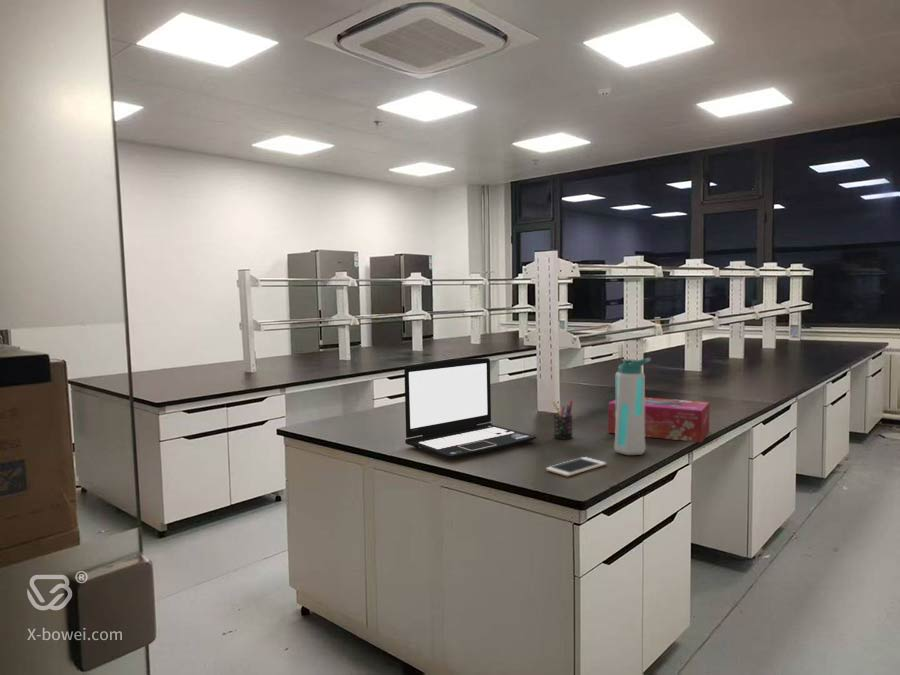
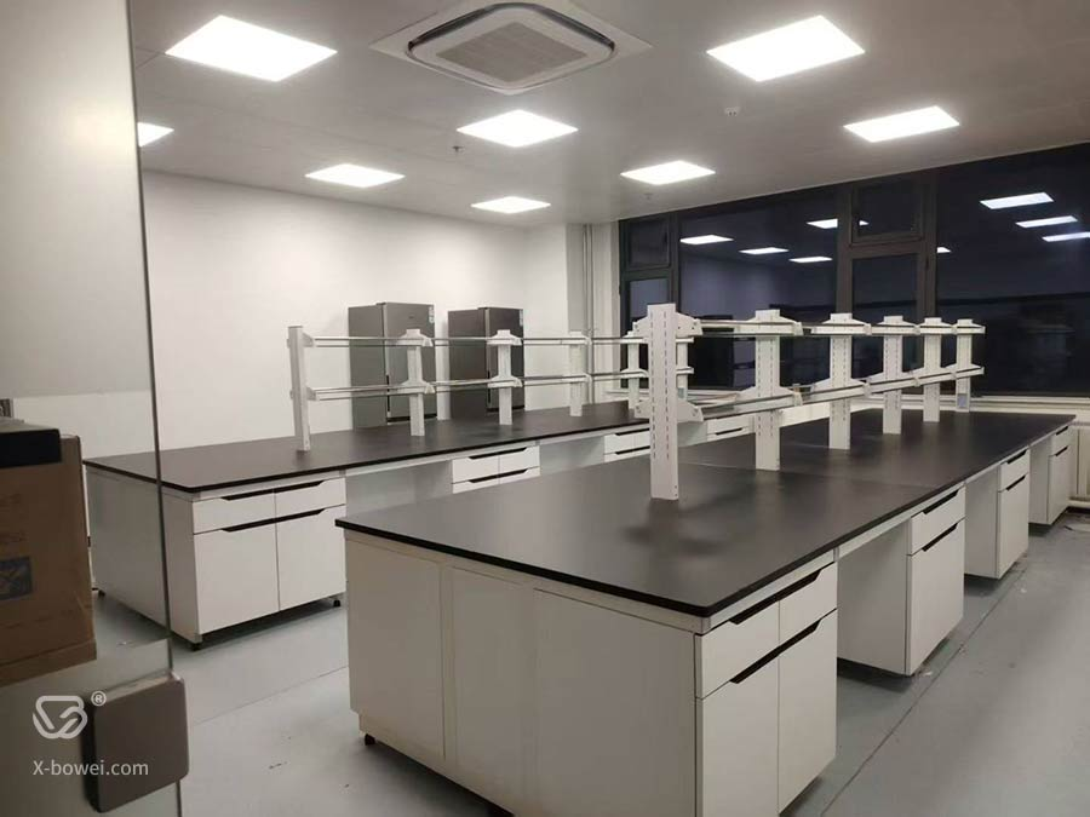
- tissue box (658, 417)
- laptop (471, 403)
- water bottle (632, 405)
- pen holder (565, 418)
- cell phone (576, 466)
